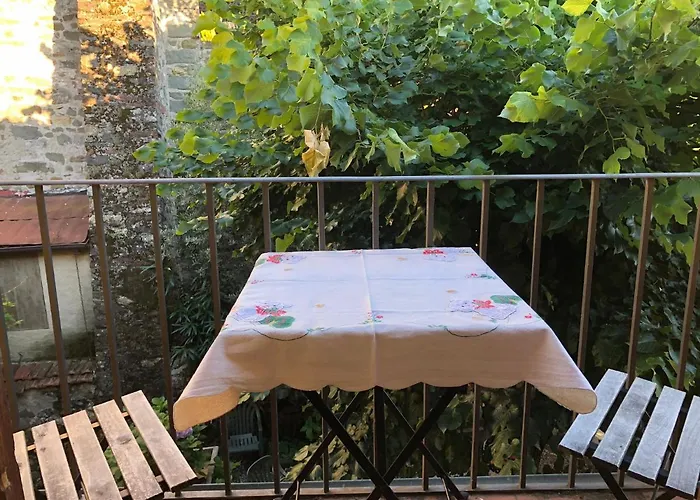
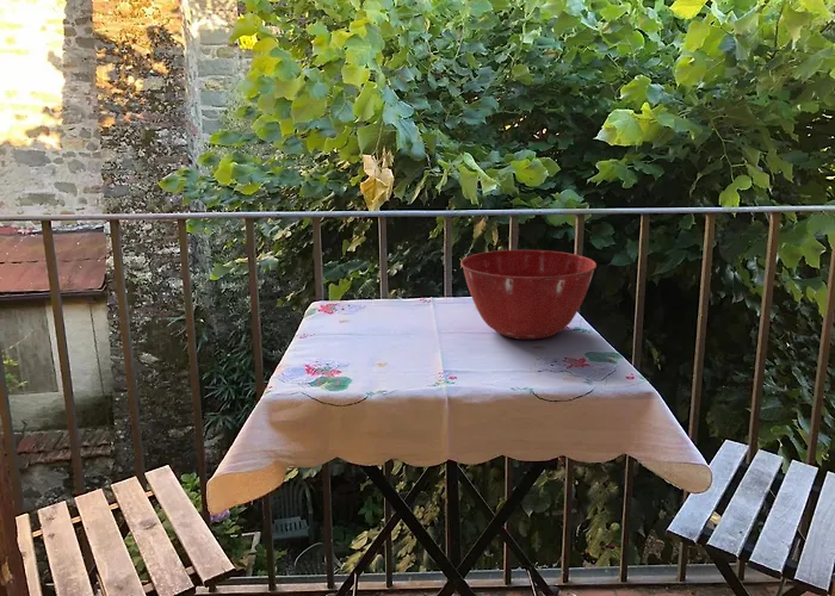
+ mixing bowl (526, 296)
